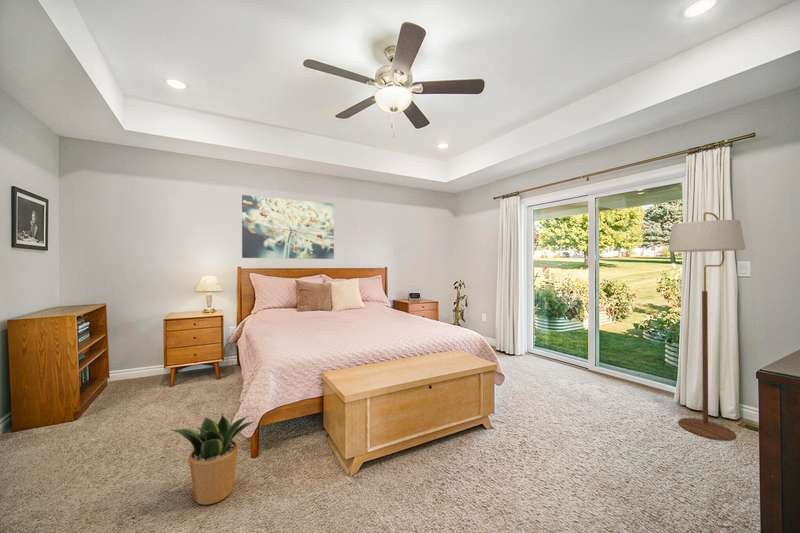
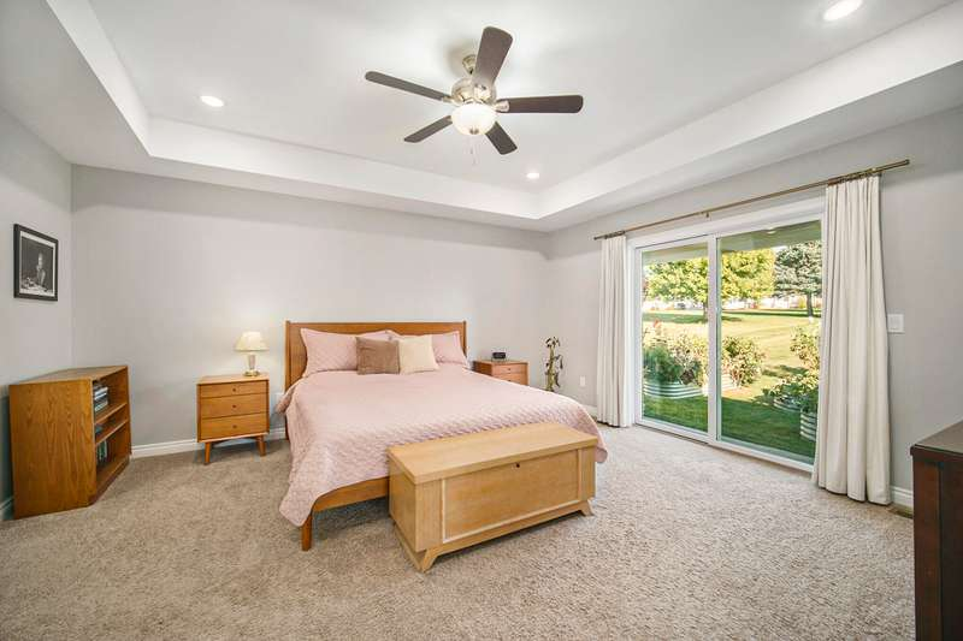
- floor lamp (707, 320)
- wall art (290, 229)
- potted plant (215, 457)
